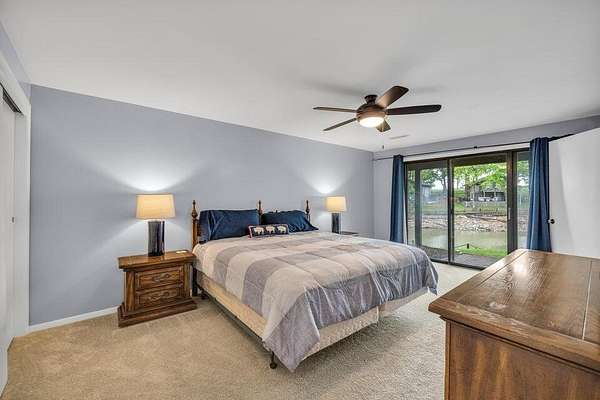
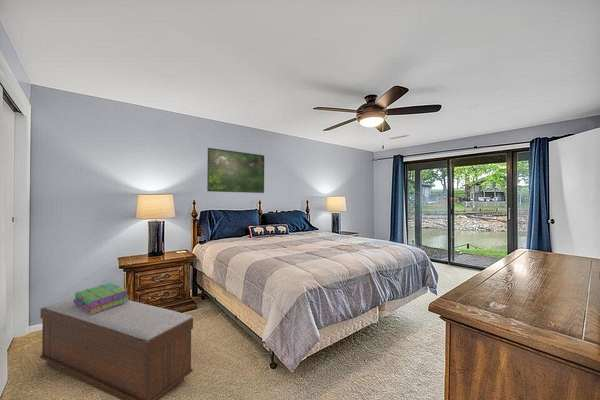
+ stack of books (102, 297)
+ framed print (237, 172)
+ bench (114, 339)
